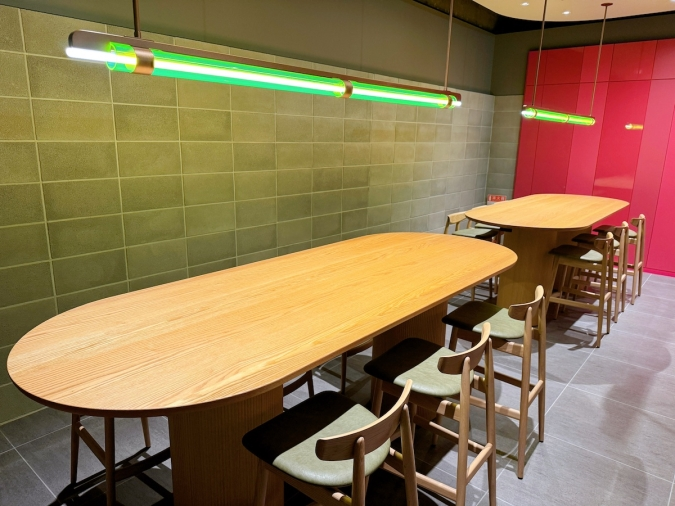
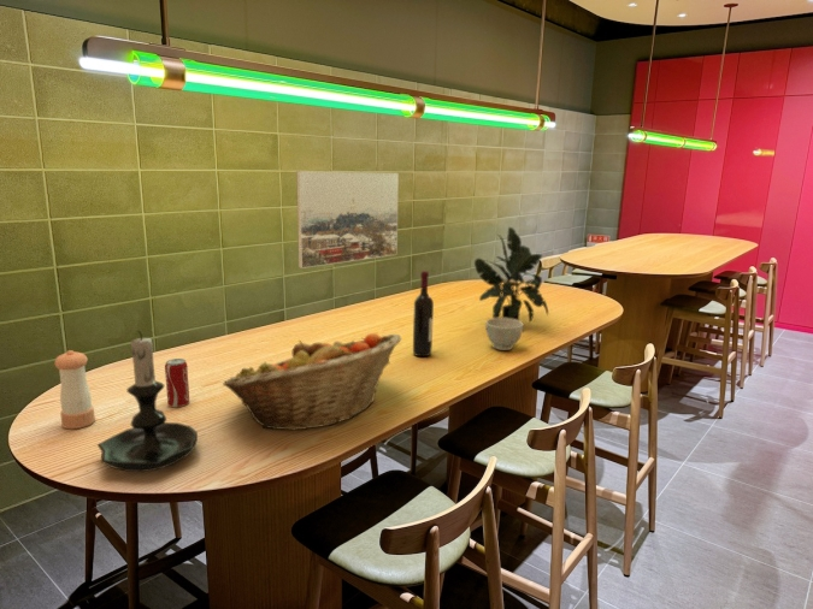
+ pepper shaker (73, 386)
+ potted plant (517, 277)
+ wine bottle (423, 313)
+ beverage can (177, 382)
+ candle holder (143, 396)
+ bowl (503, 335)
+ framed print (352, 217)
+ fruit basket (318, 372)
